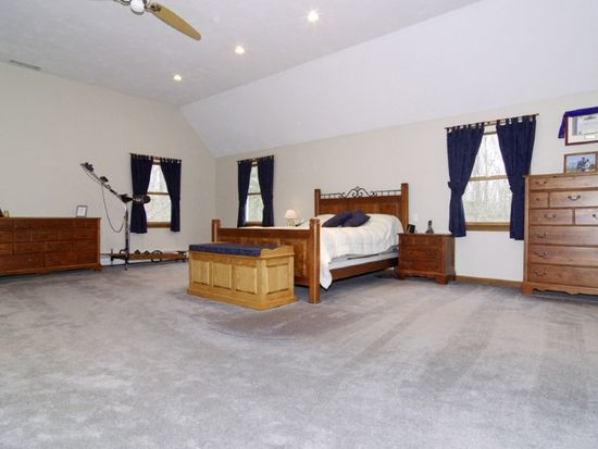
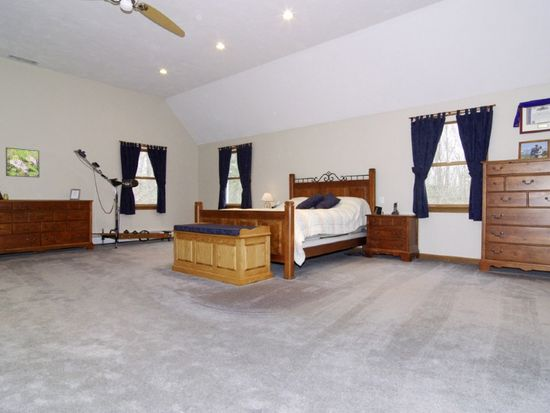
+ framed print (23, 162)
